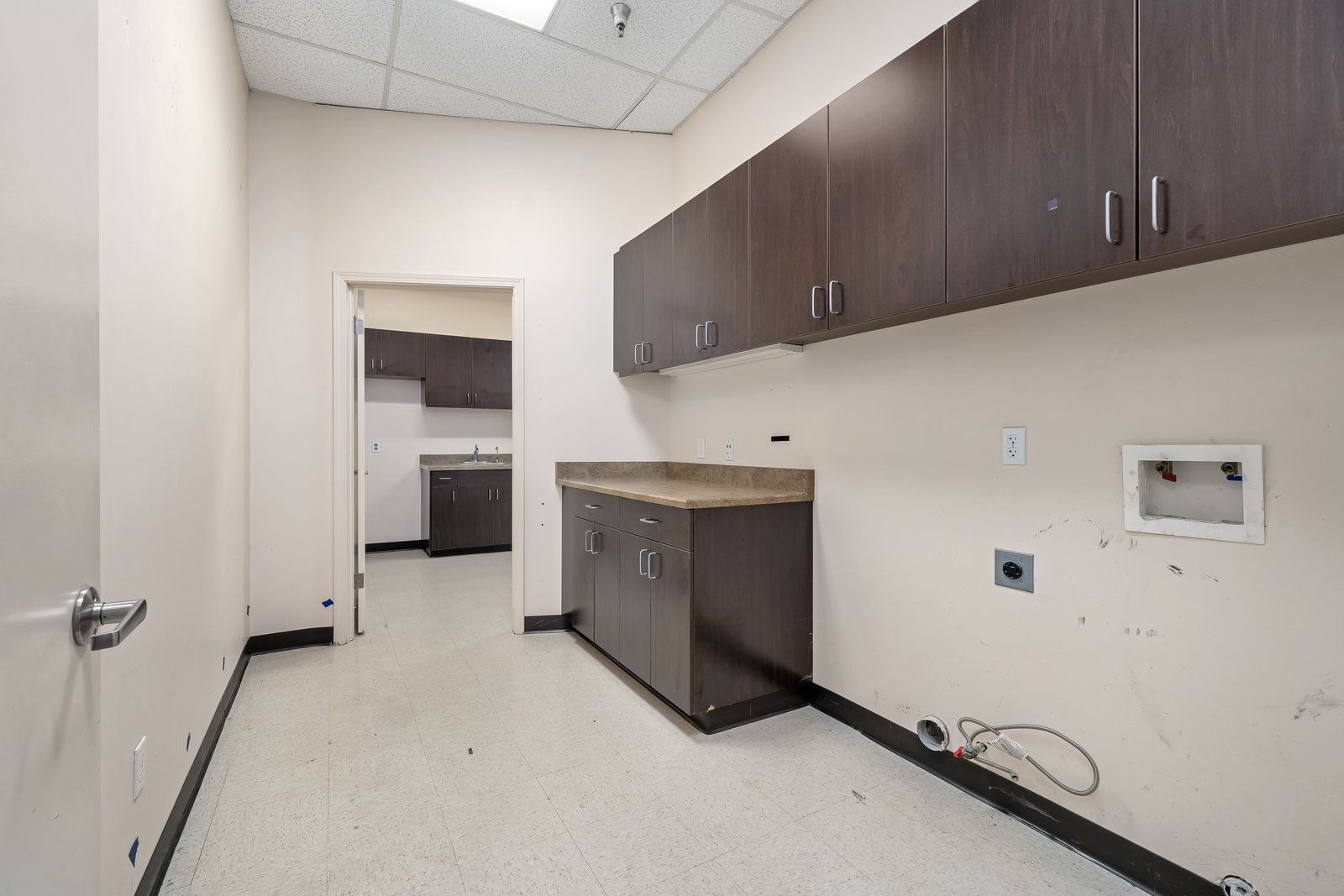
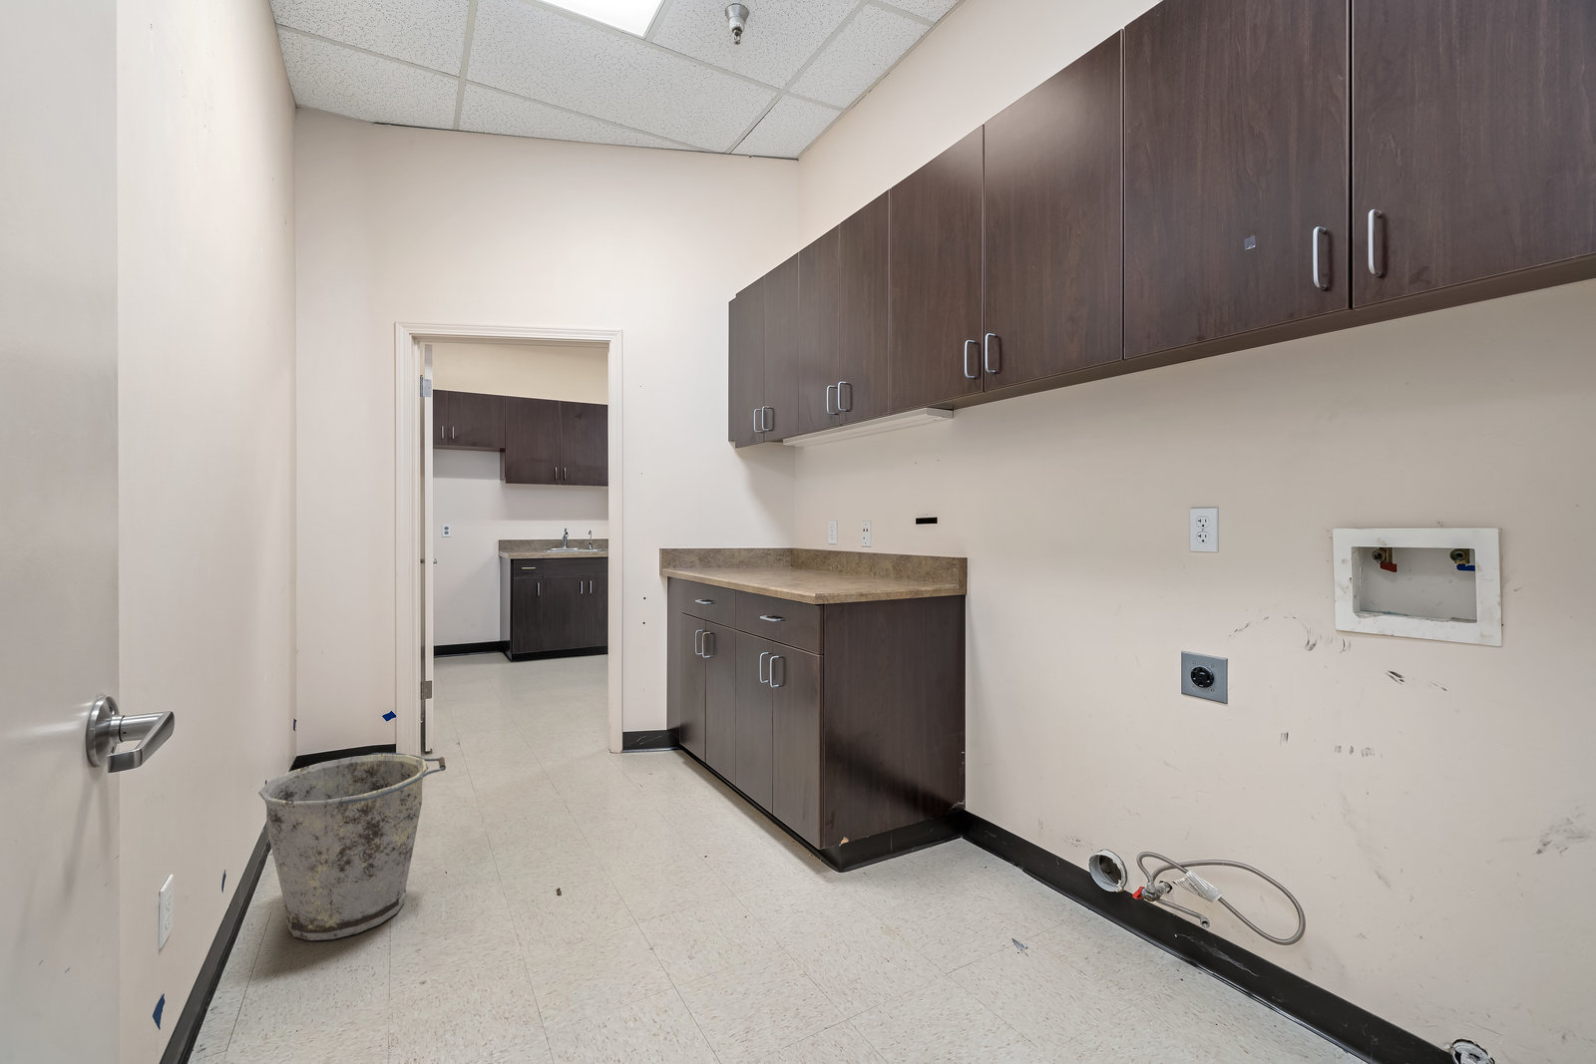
+ bucket (357, 842)
